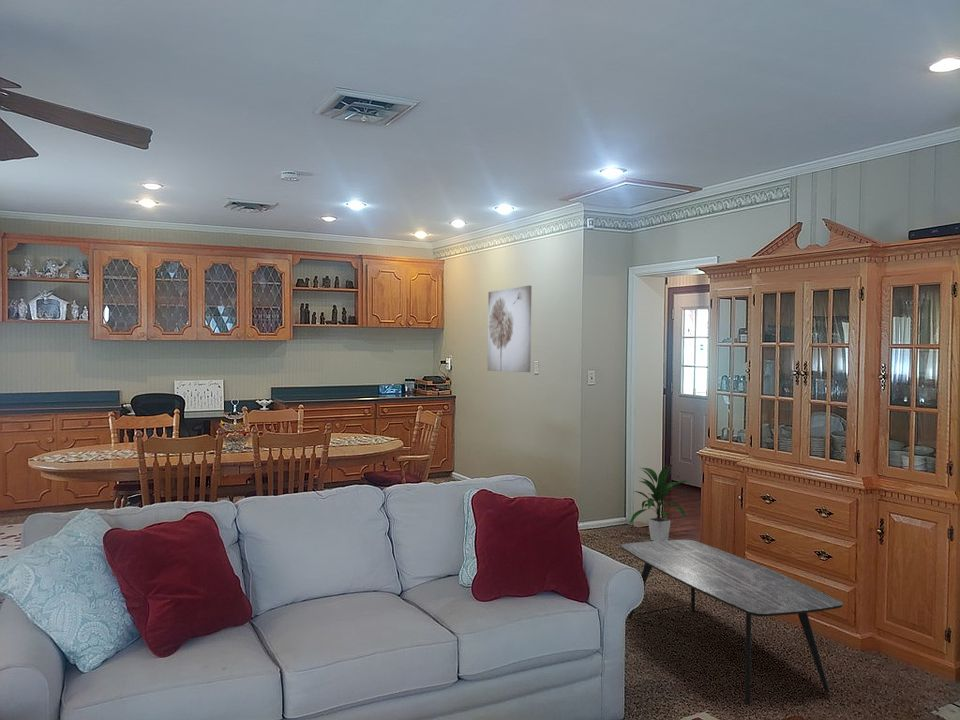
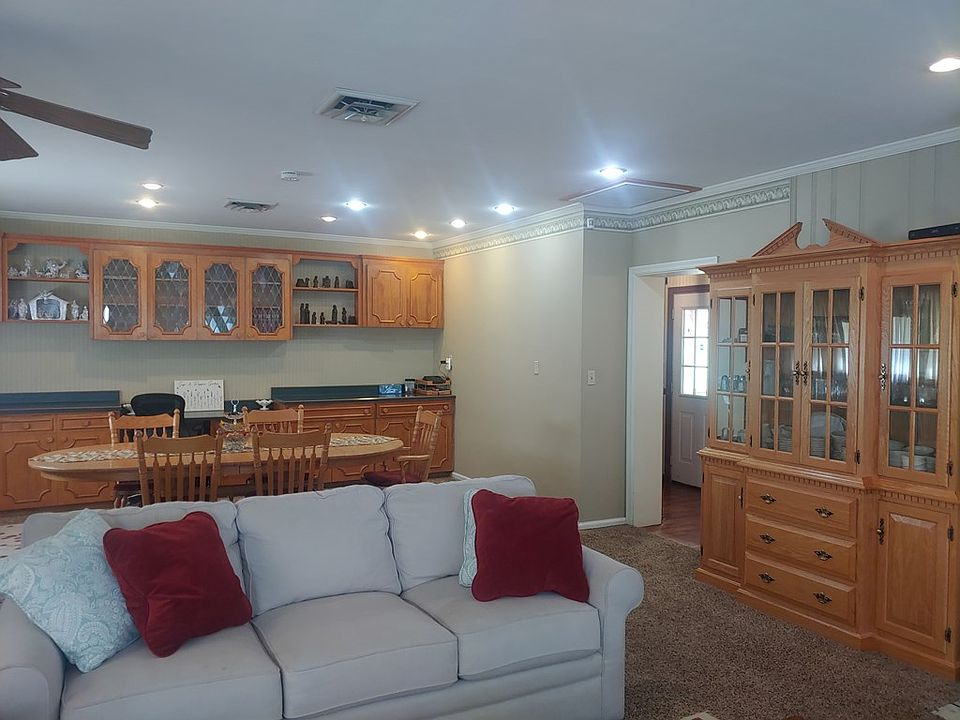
- coffee table (721, 601)
- indoor plant (656, 501)
- wall art (508, 330)
